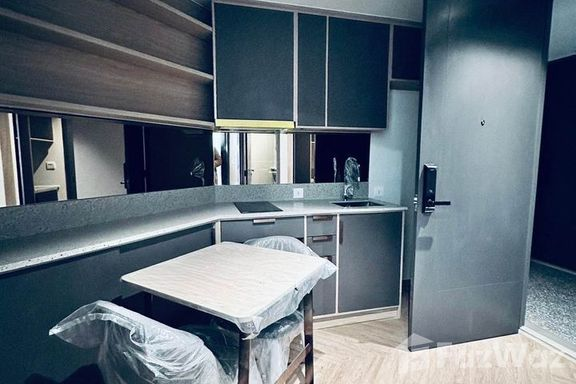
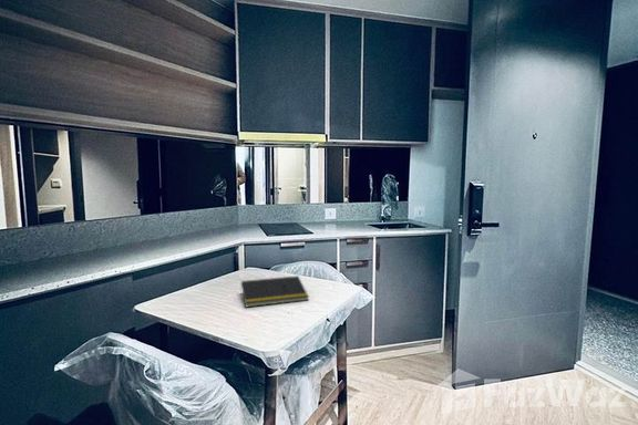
+ notepad (274, 290)
